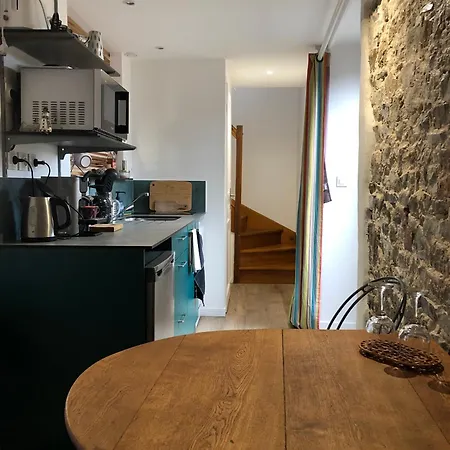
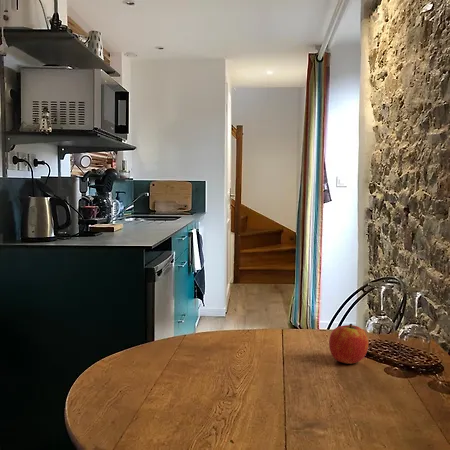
+ apple (348, 341)
